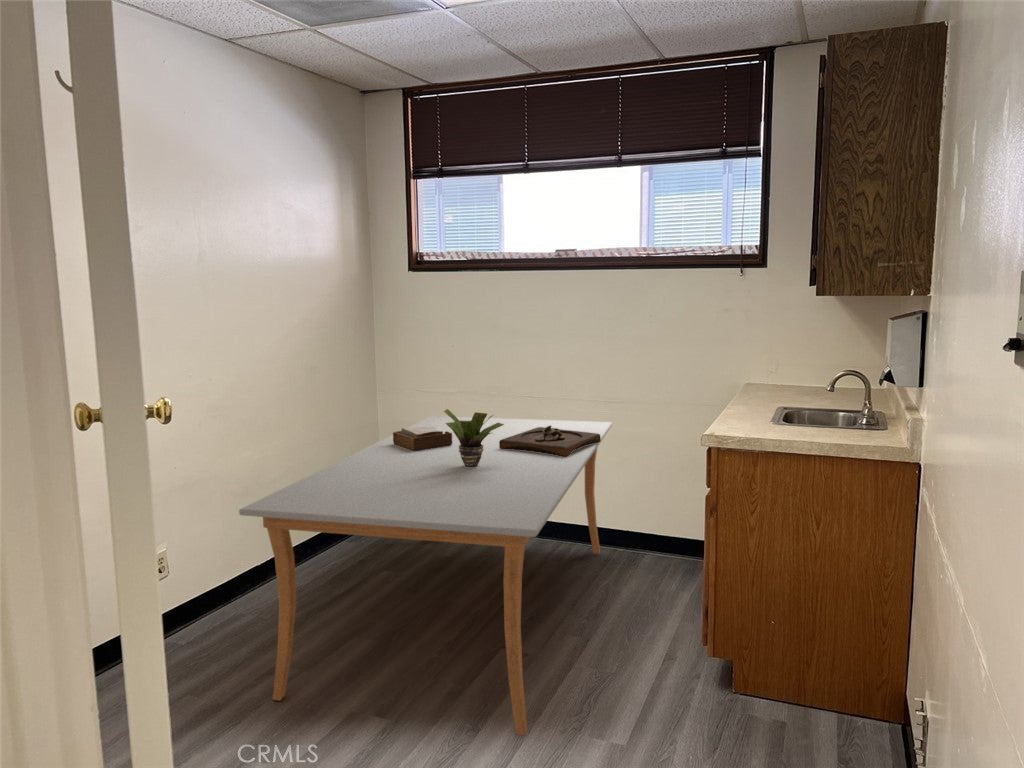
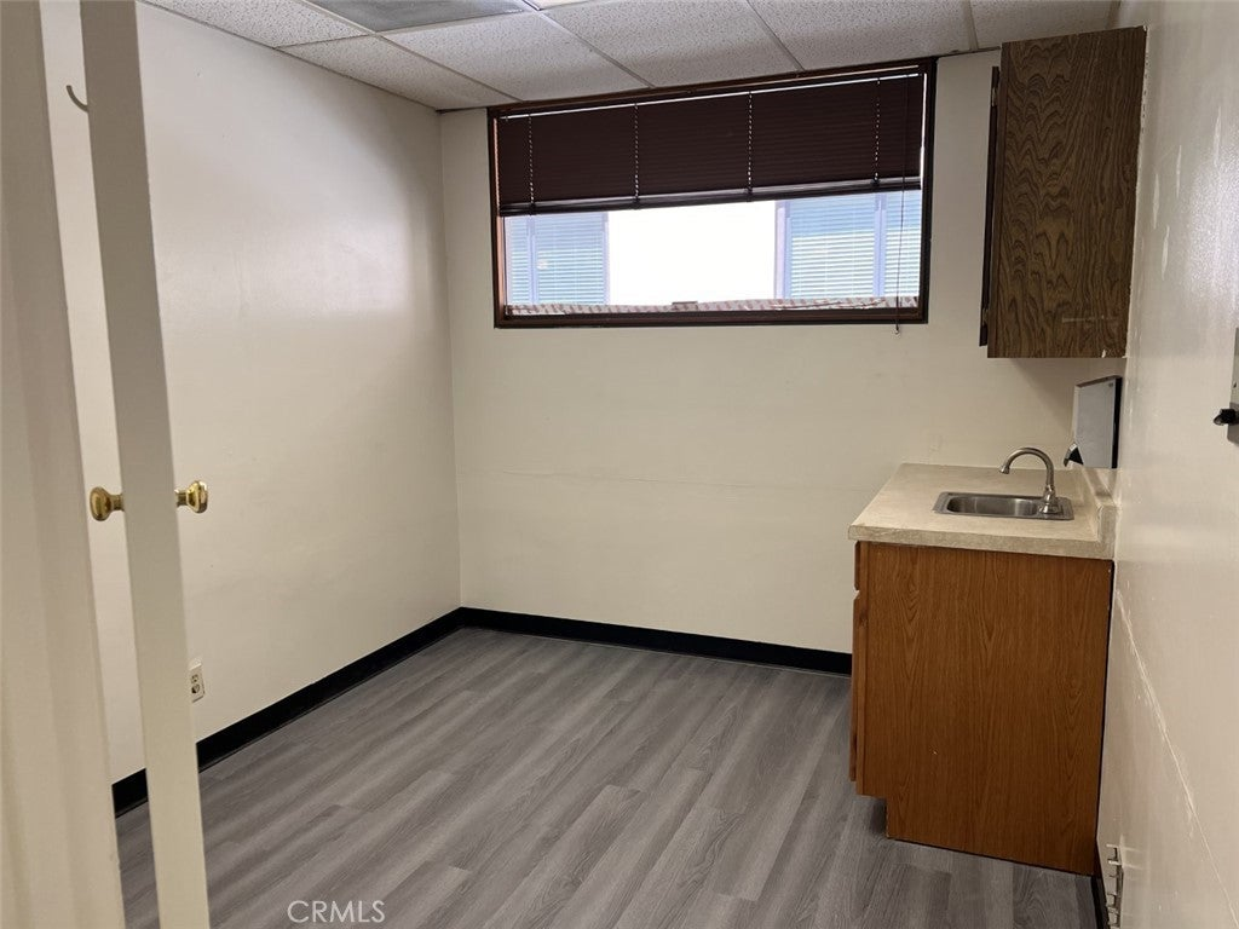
- wooden tray (551, 434)
- potted plant (470, 437)
- napkin holder (422, 436)
- dining table (469, 534)
